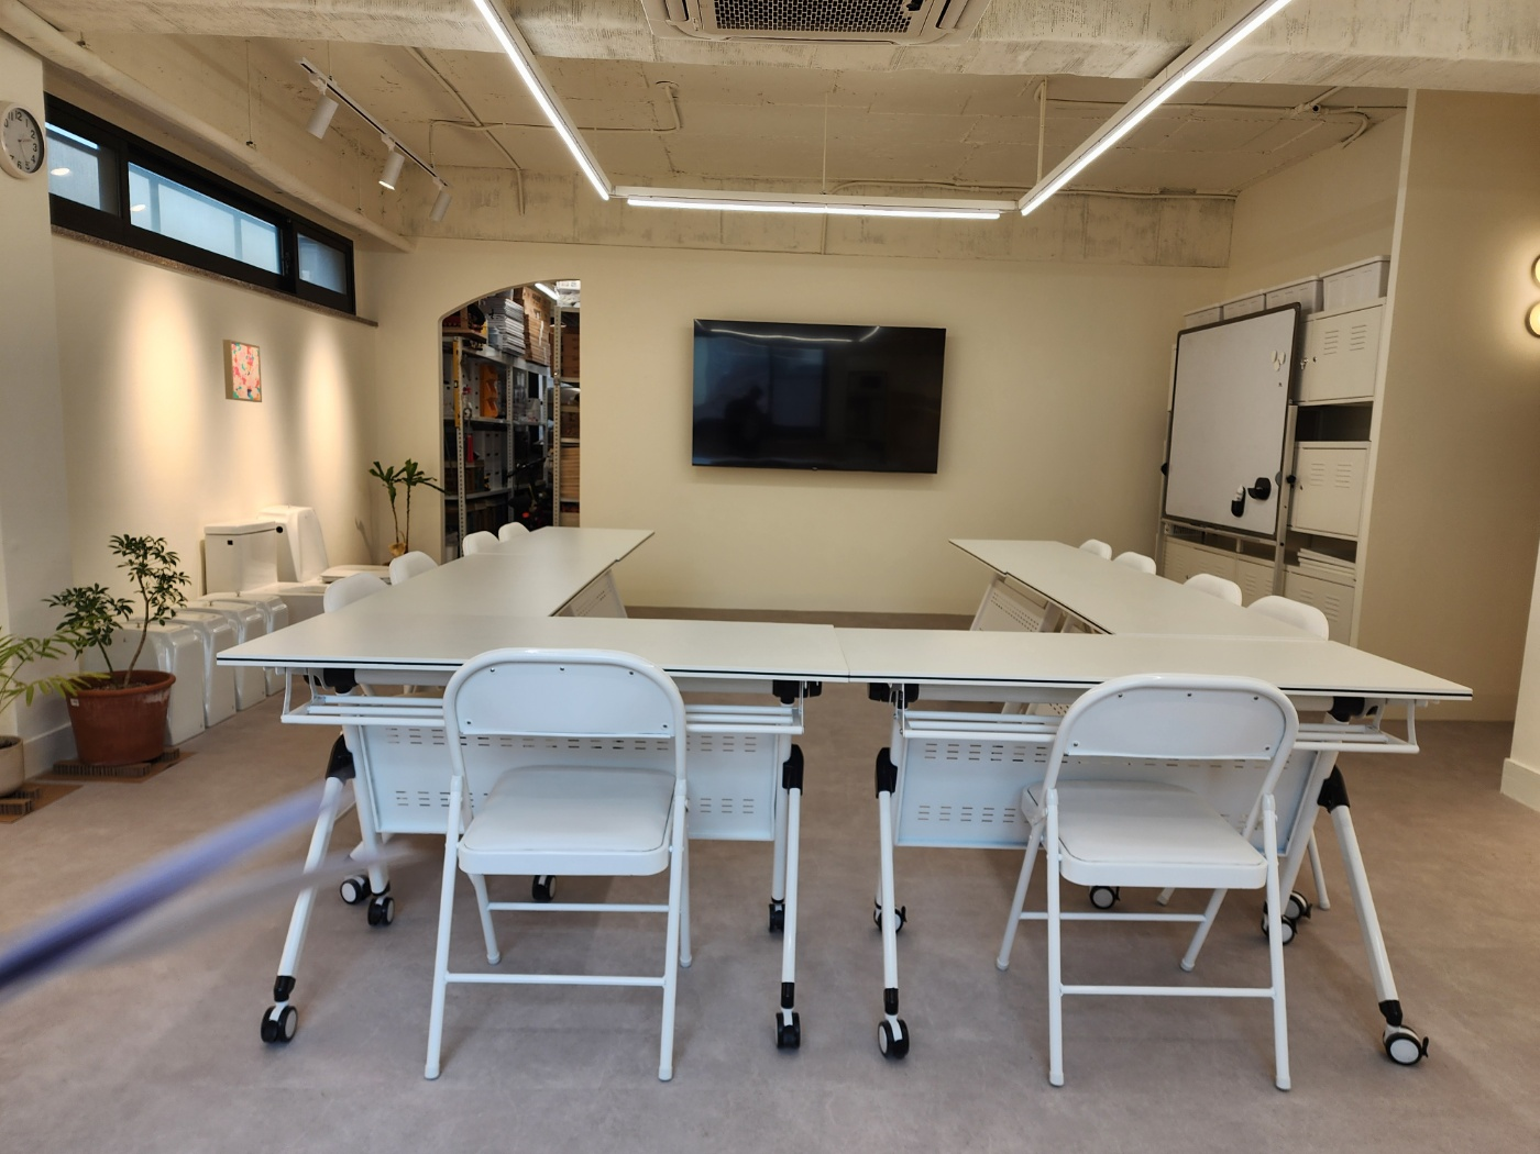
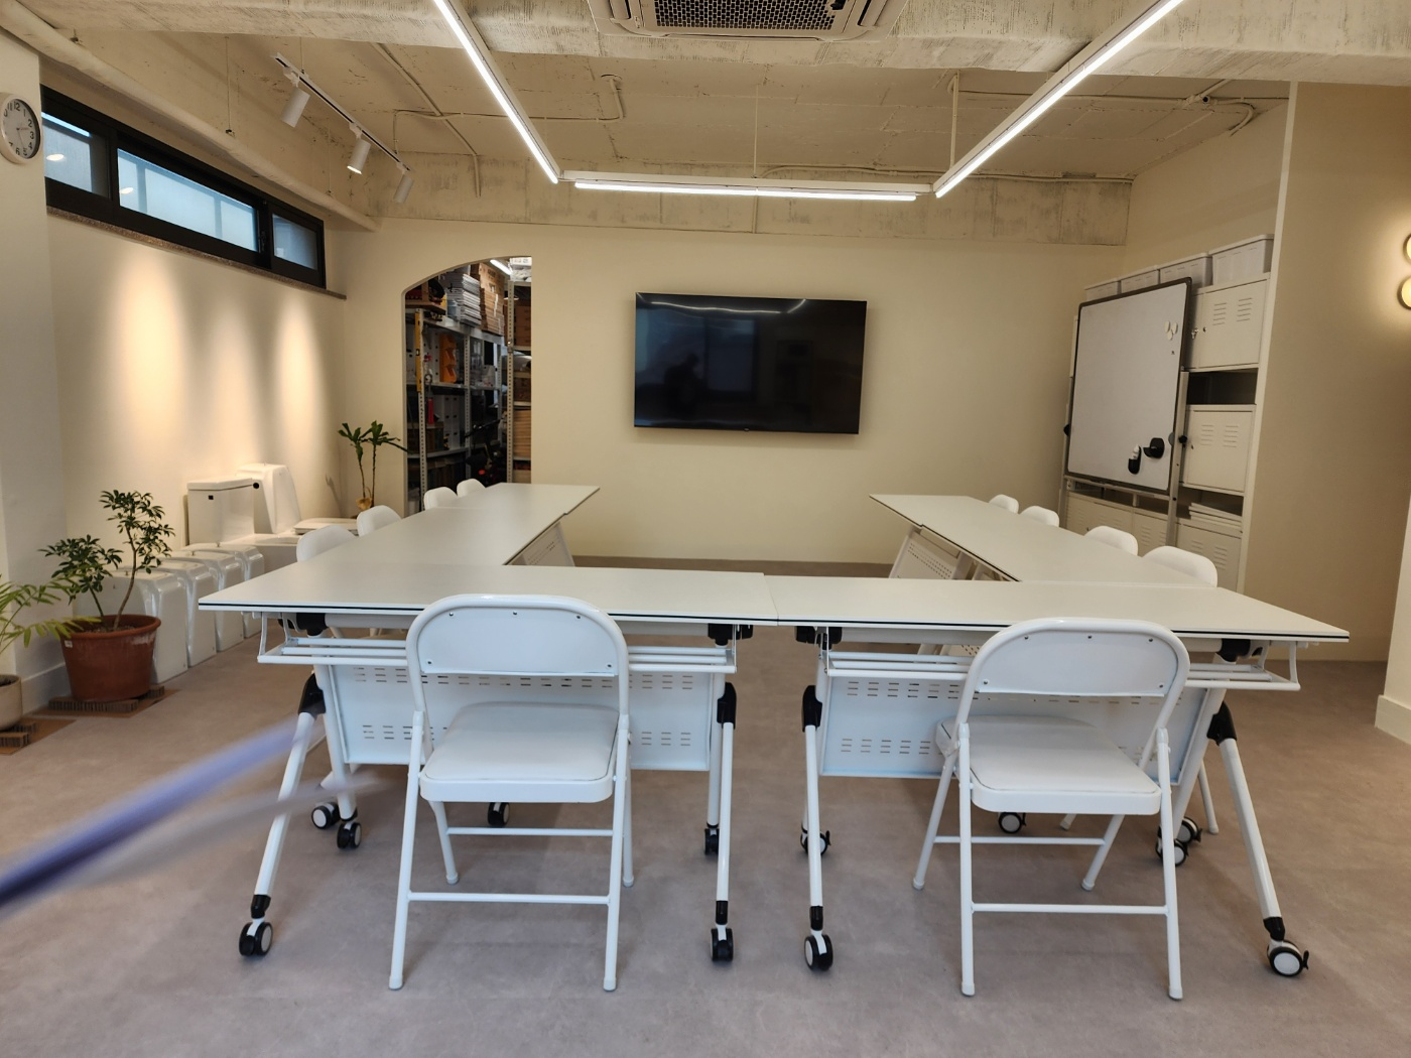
- wall art (243, 371)
